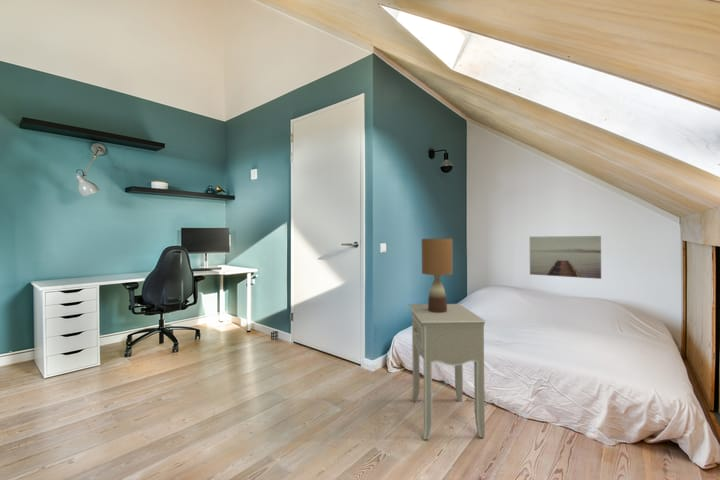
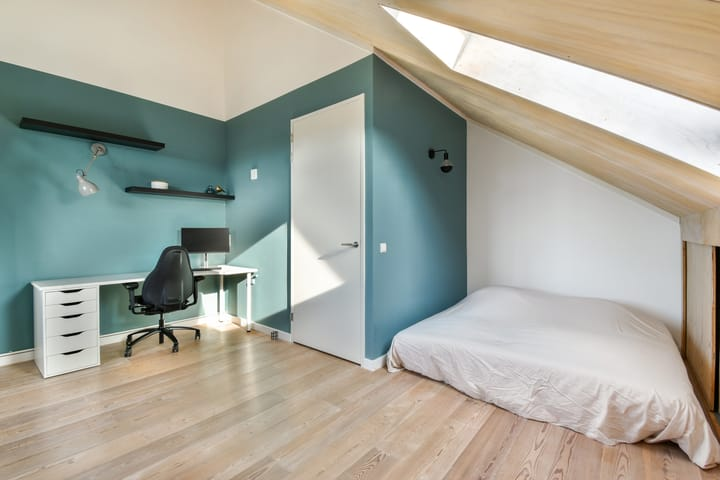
- nightstand (442, 362)
- table lamp (437, 274)
- wall art (563, 256)
